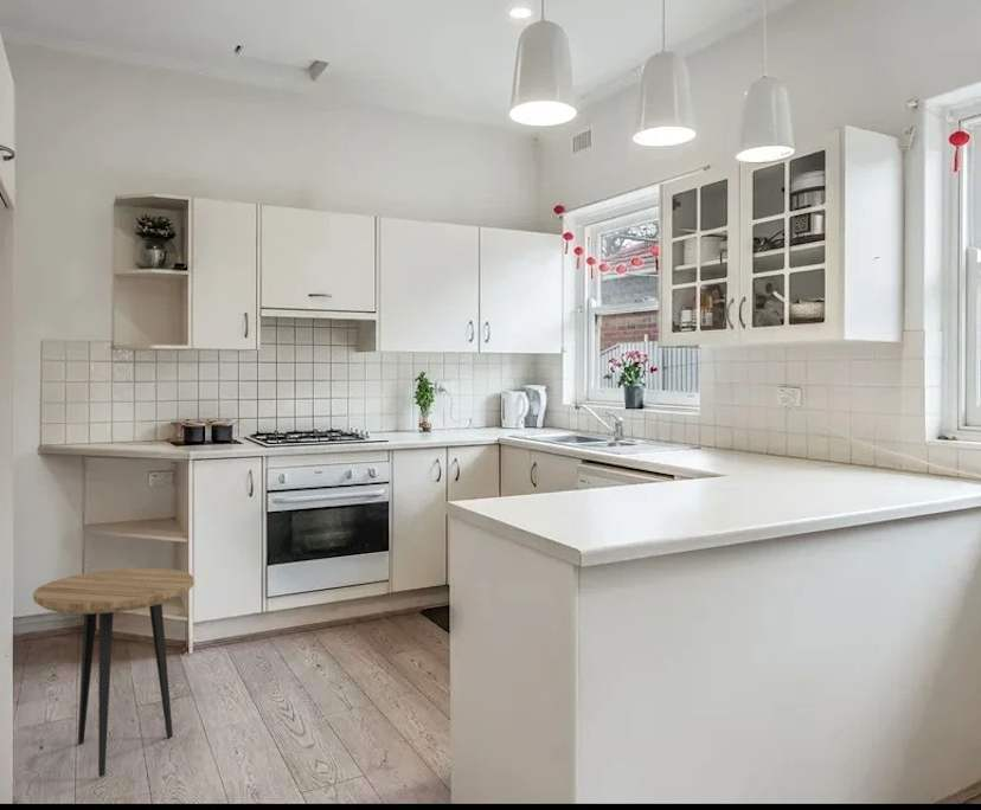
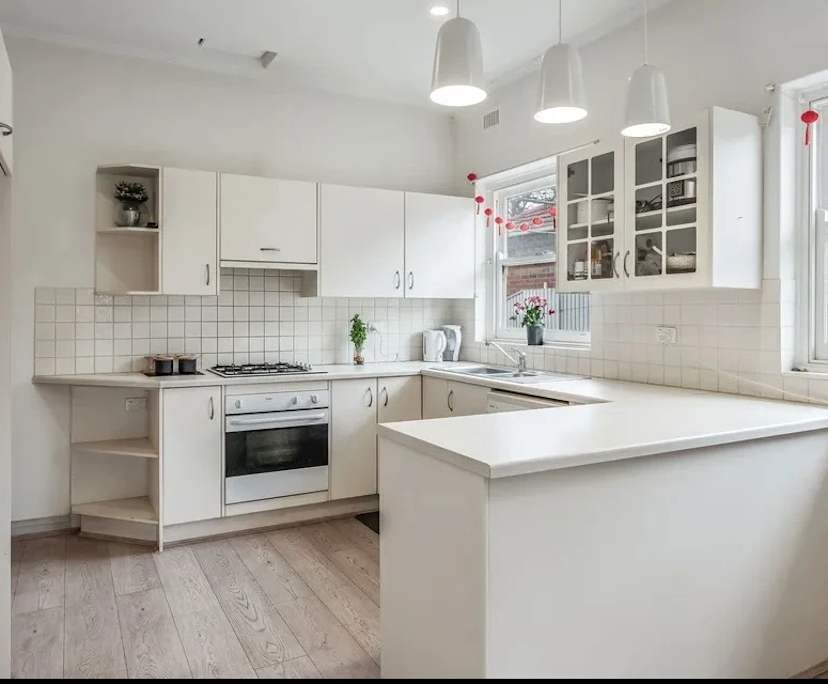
- side table (109, 668)
